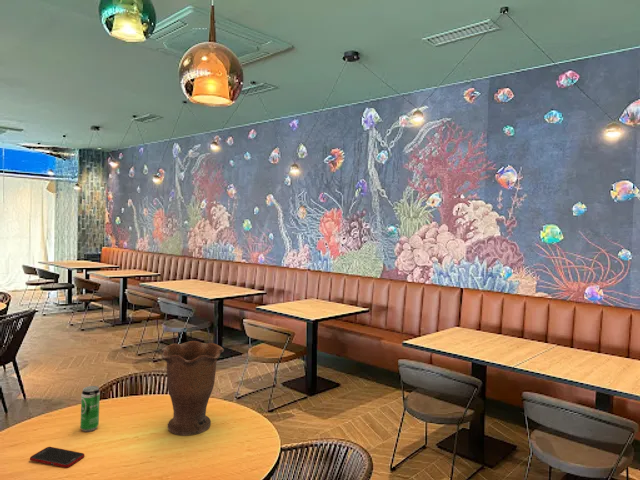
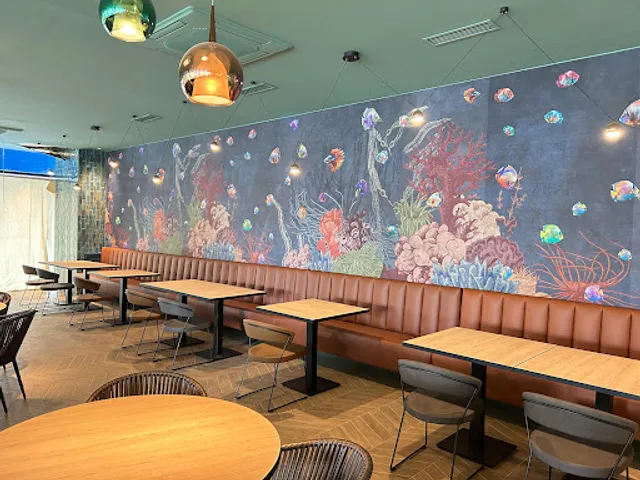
- cell phone (57, 457)
- beverage can (90, 408)
- vase (190, 387)
